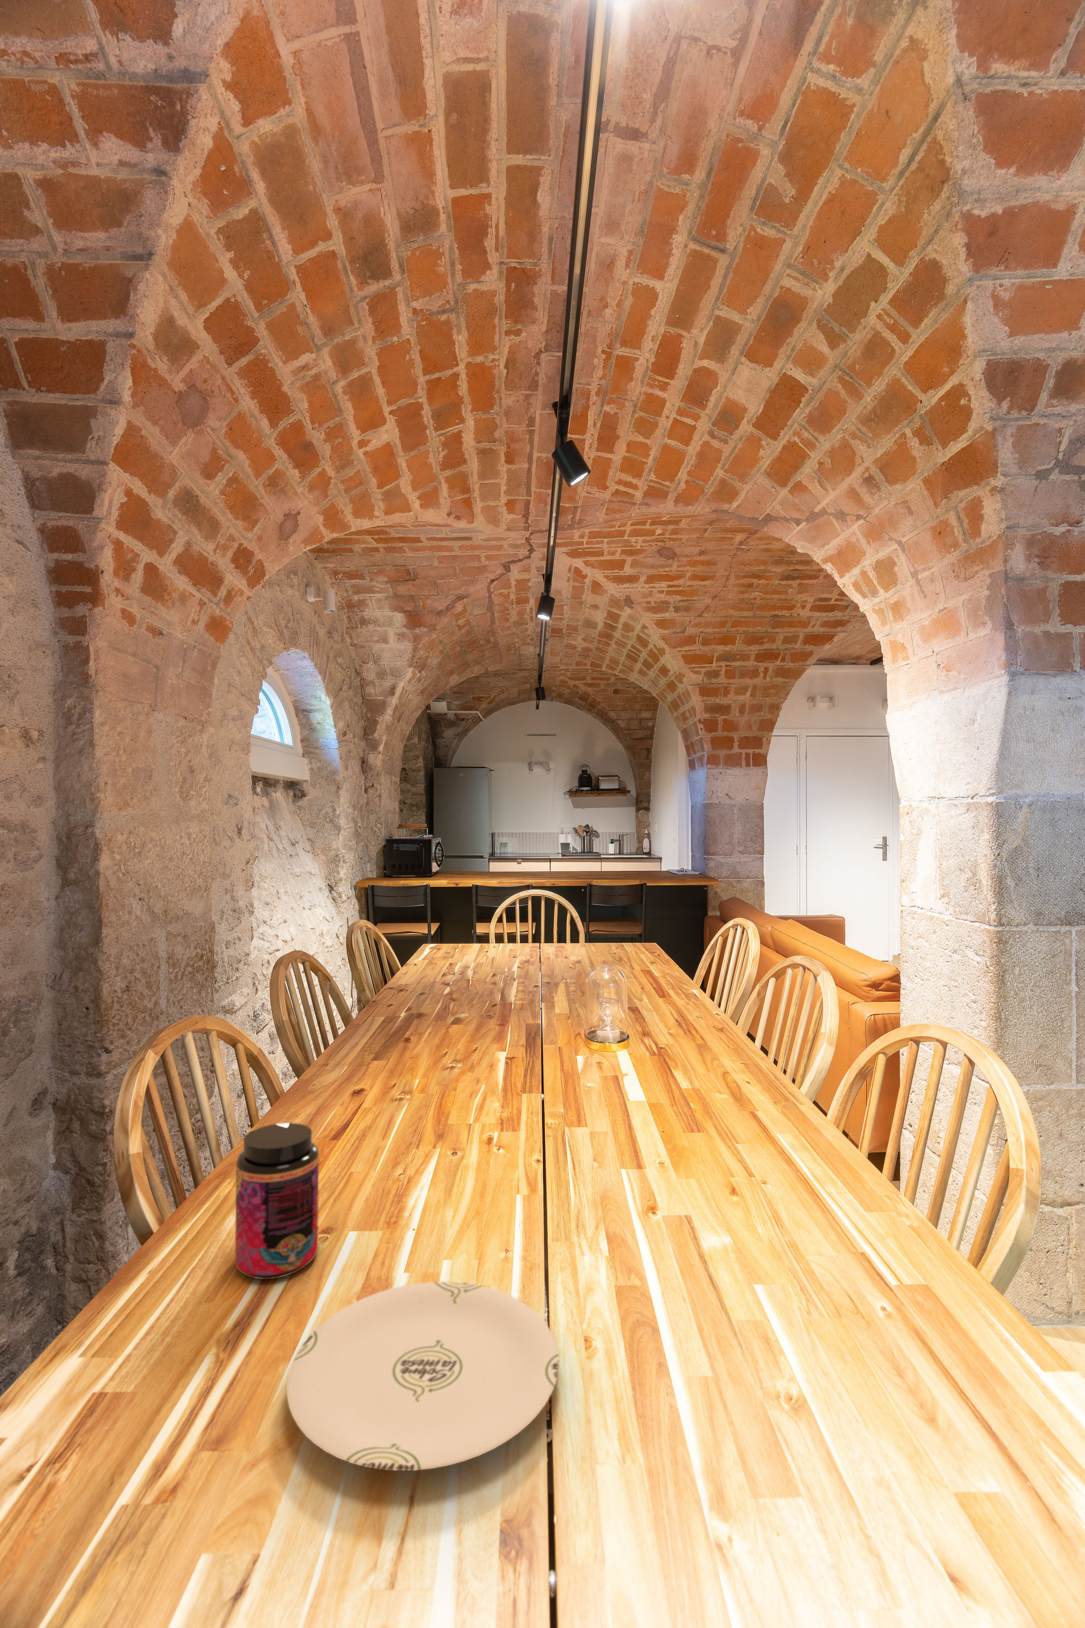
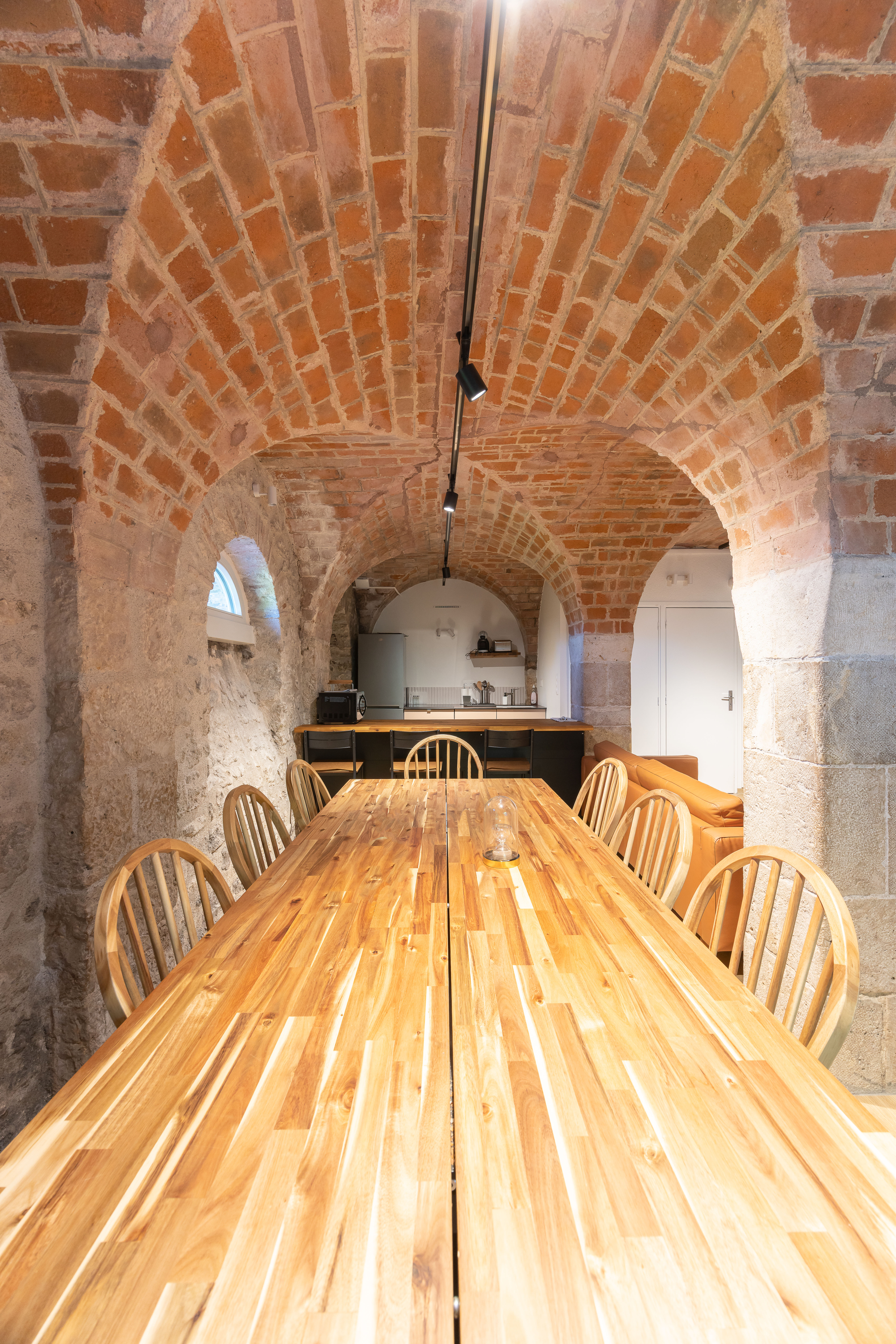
- plate (426, 1370)
- jar (277, 1197)
